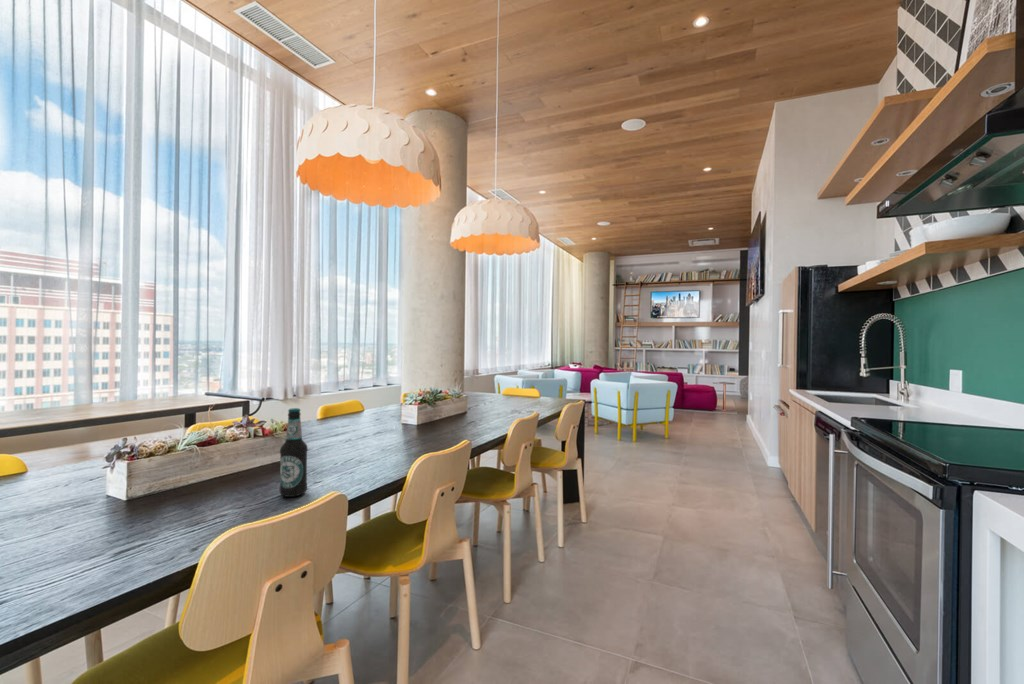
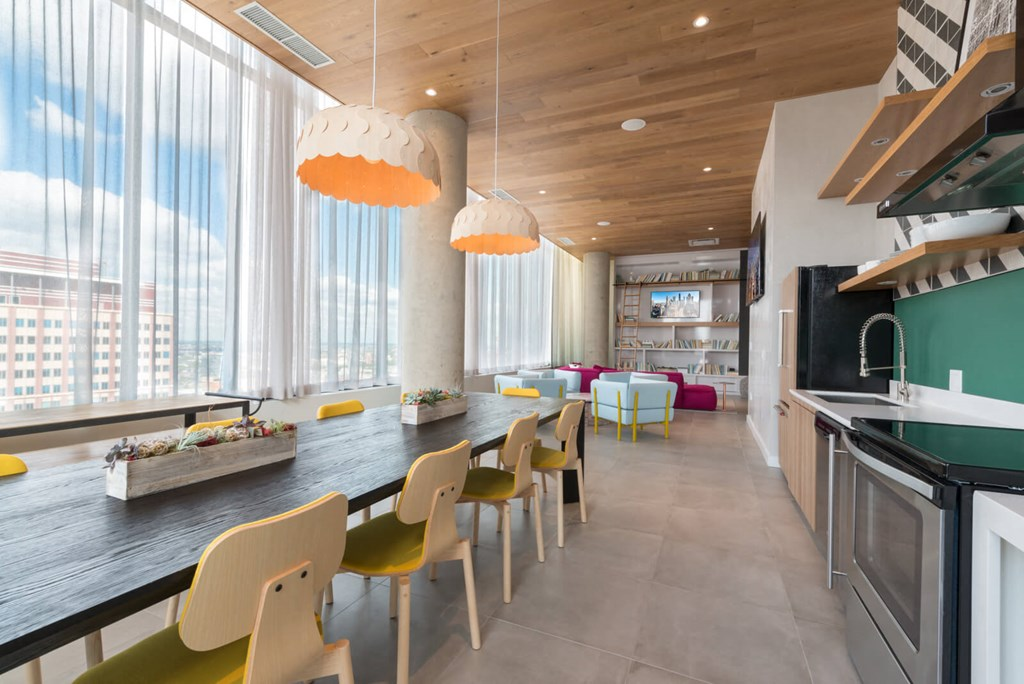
- bottle (293, 451)
